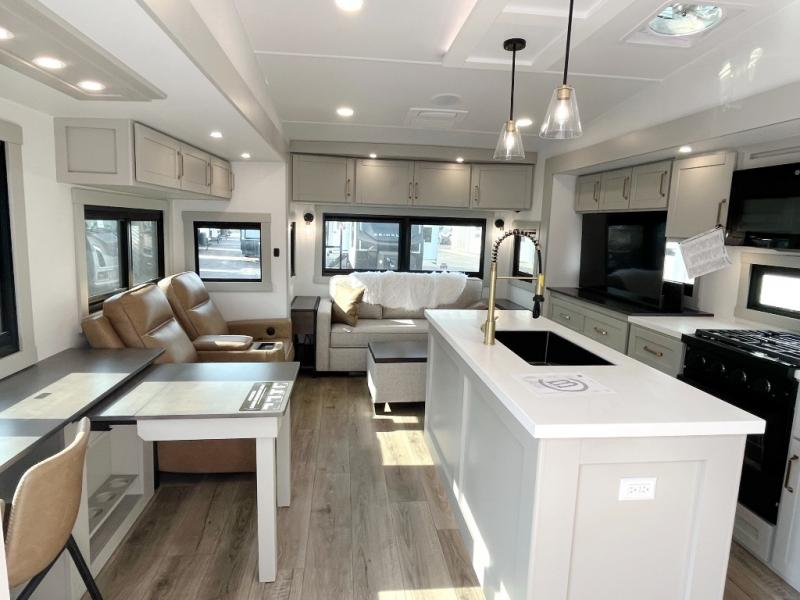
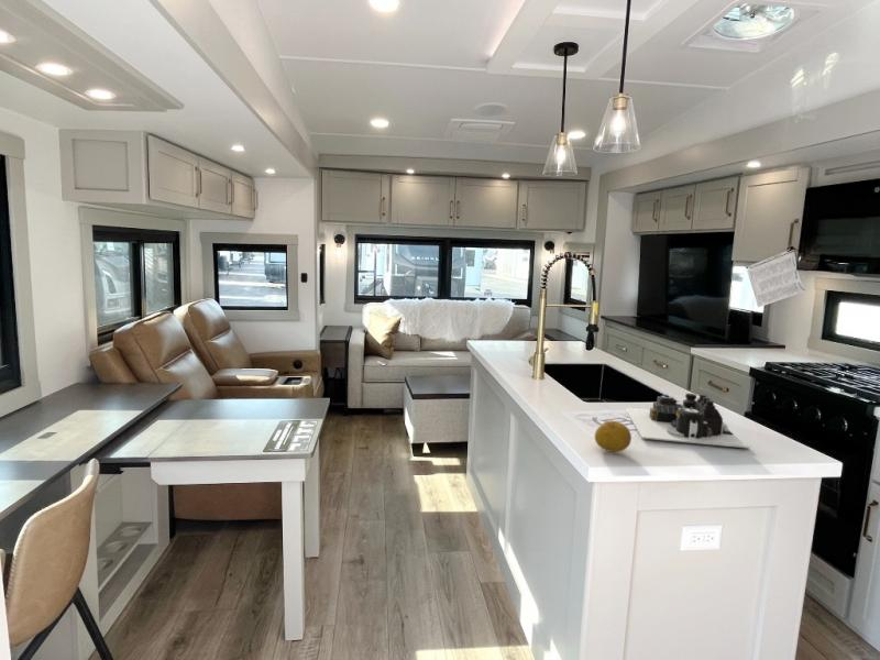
+ architectural model (682, 408)
+ fruit (613, 436)
